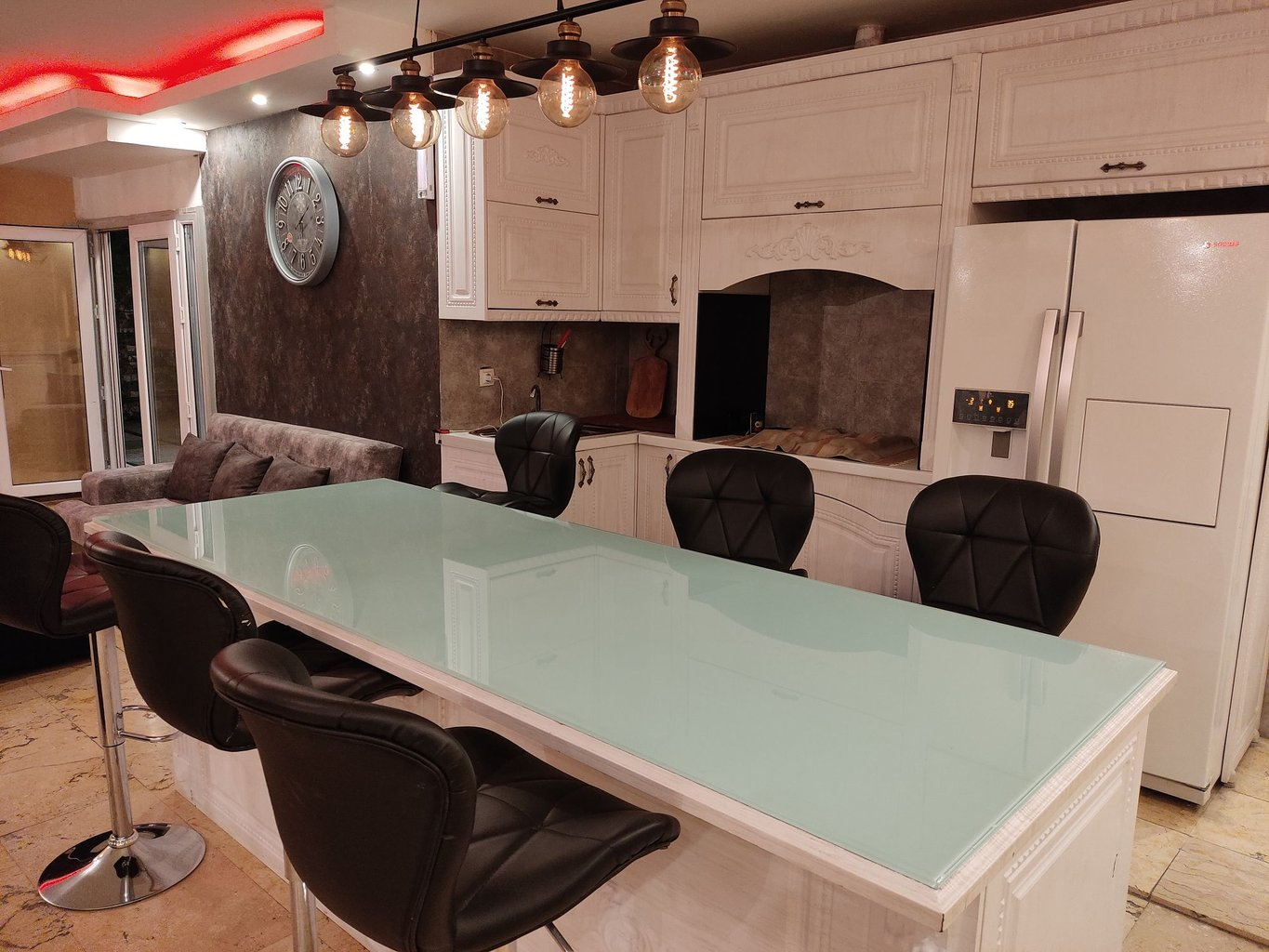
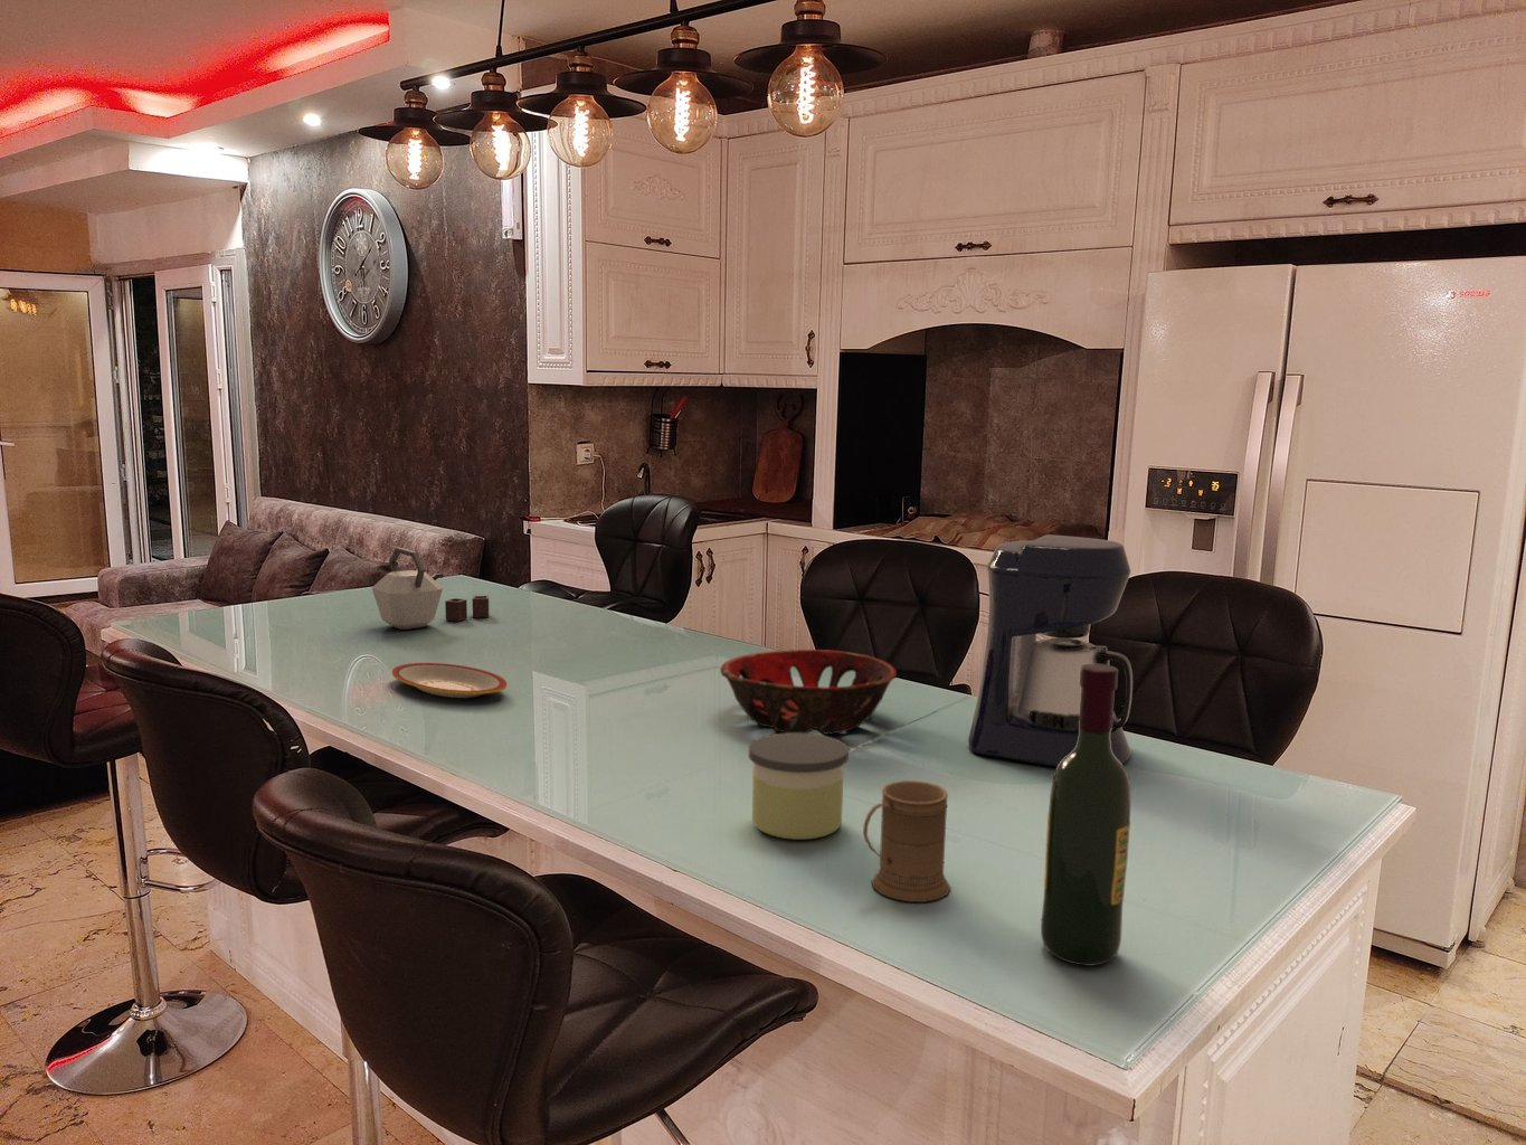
+ coffee maker (1052, 645)
+ candle (797, 787)
+ plate (449, 682)
+ mug (903, 841)
+ kettle (437, 585)
+ decorative bowl (807, 692)
+ wine bottle (1088, 812)
